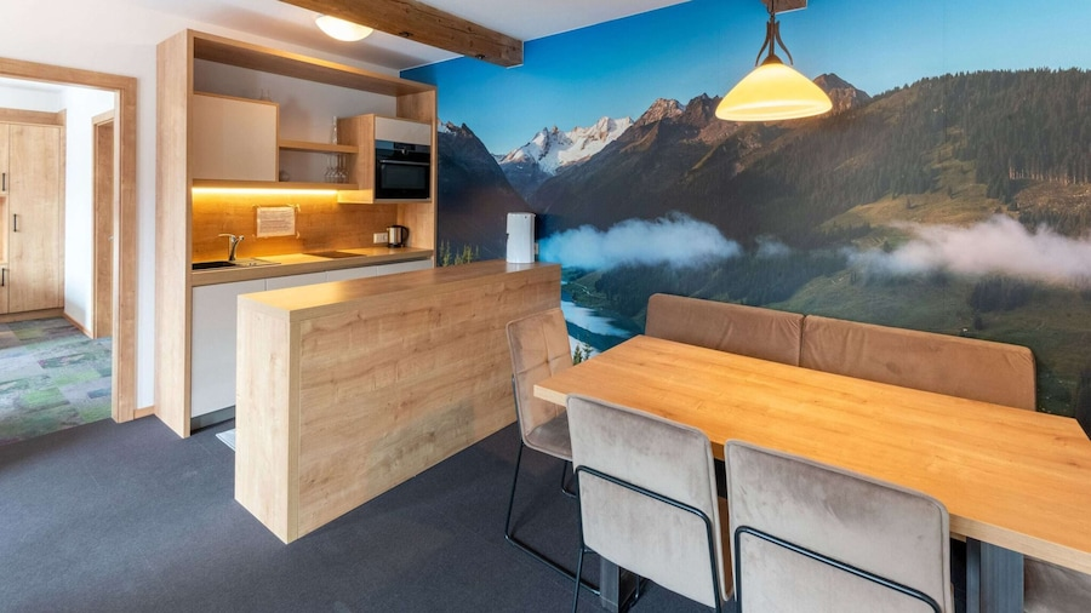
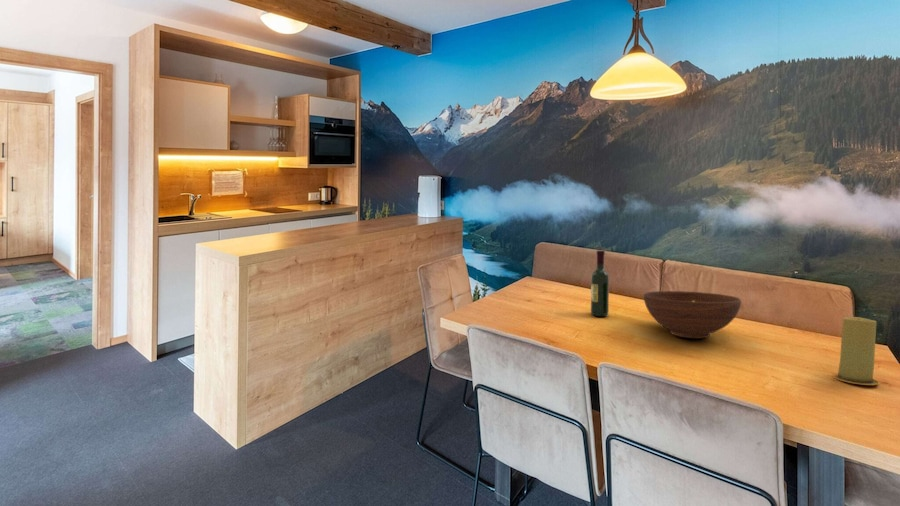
+ fruit bowl (689, 316)
+ wine bottle (600, 282)
+ candle (856, 348)
